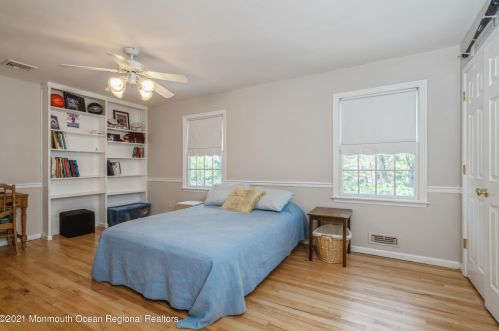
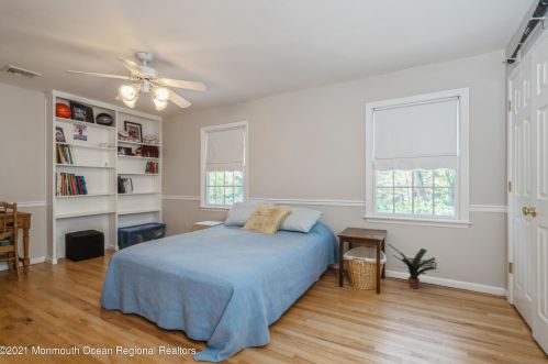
+ potted plant (411, 266)
